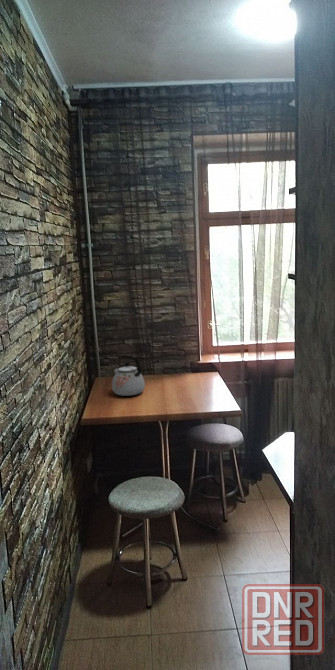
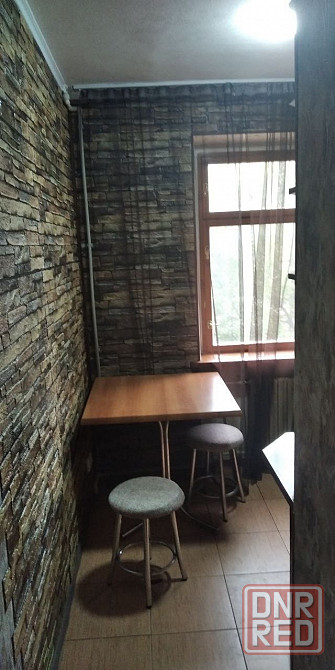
- kettle (127, 374)
